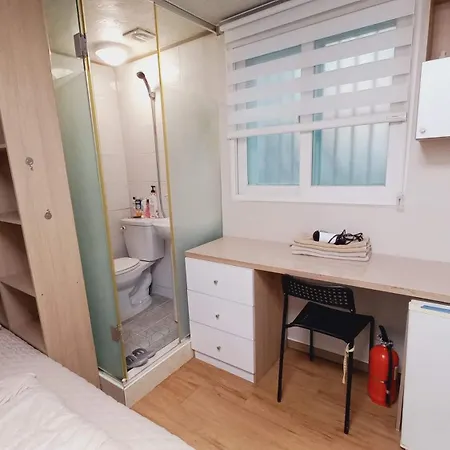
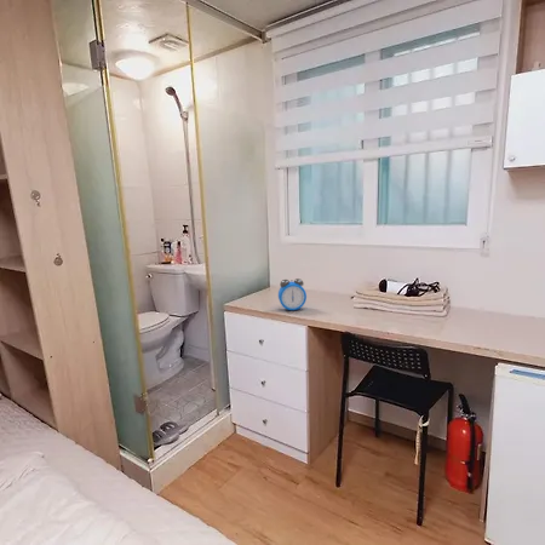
+ alarm clock (292, 293)
